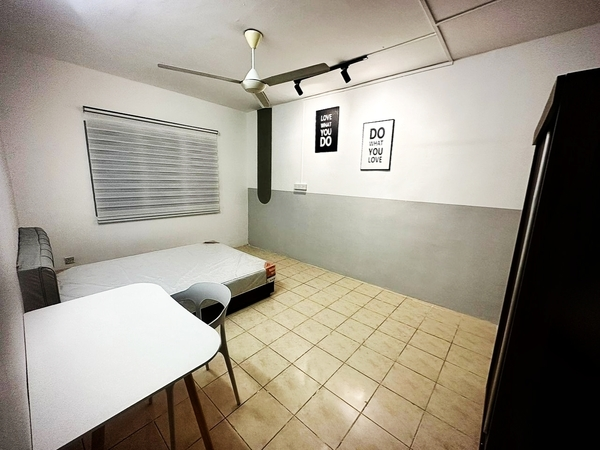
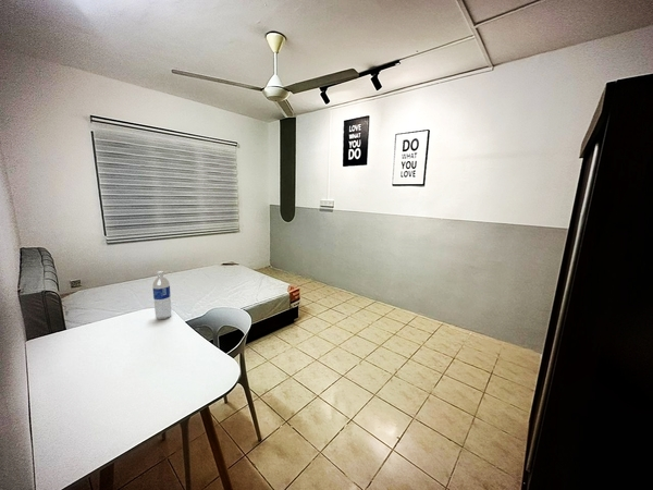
+ water bottle (161, 294)
